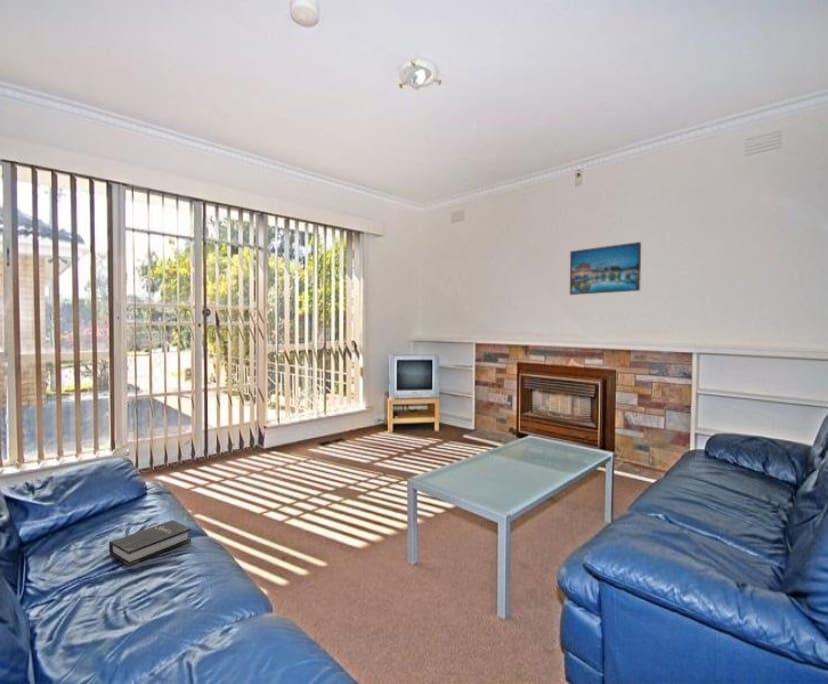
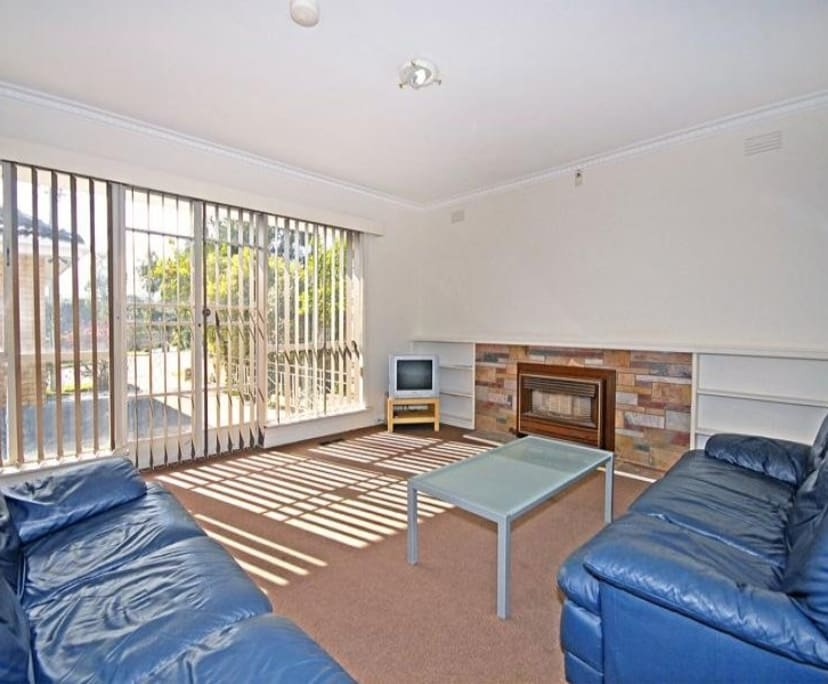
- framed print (603, 270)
- hardback book (151, 540)
